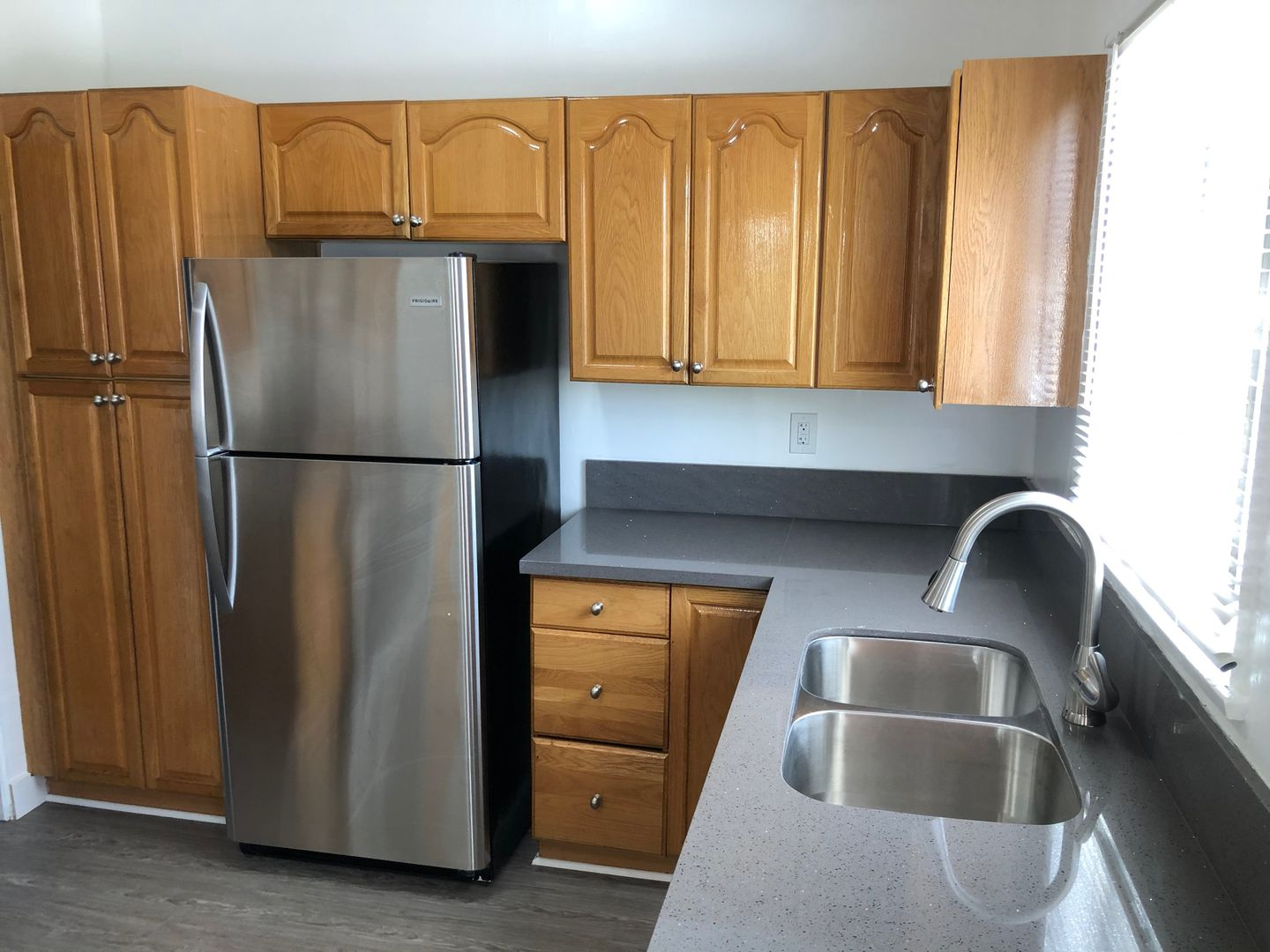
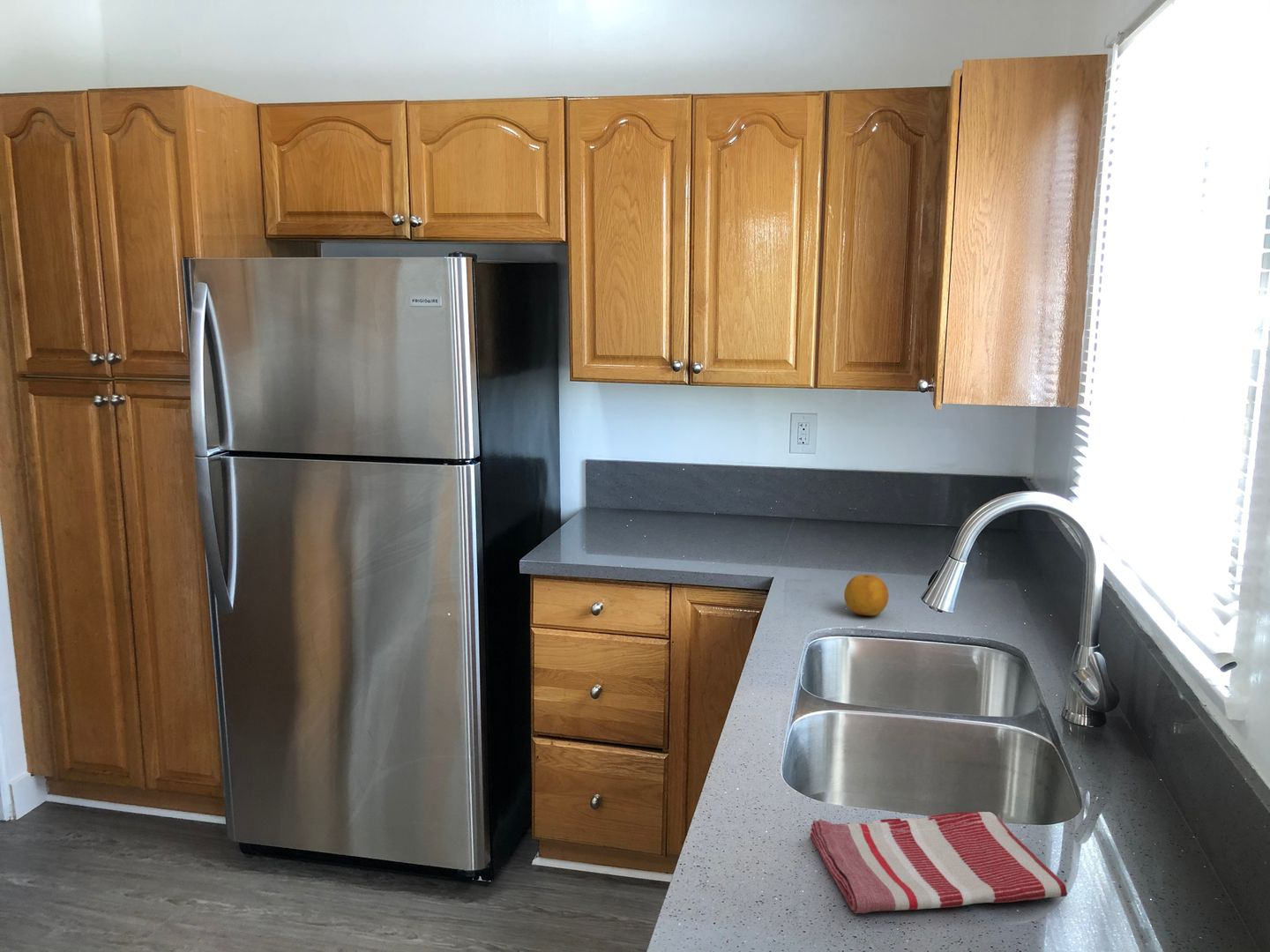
+ fruit (866, 595)
+ dish towel (930, 858)
